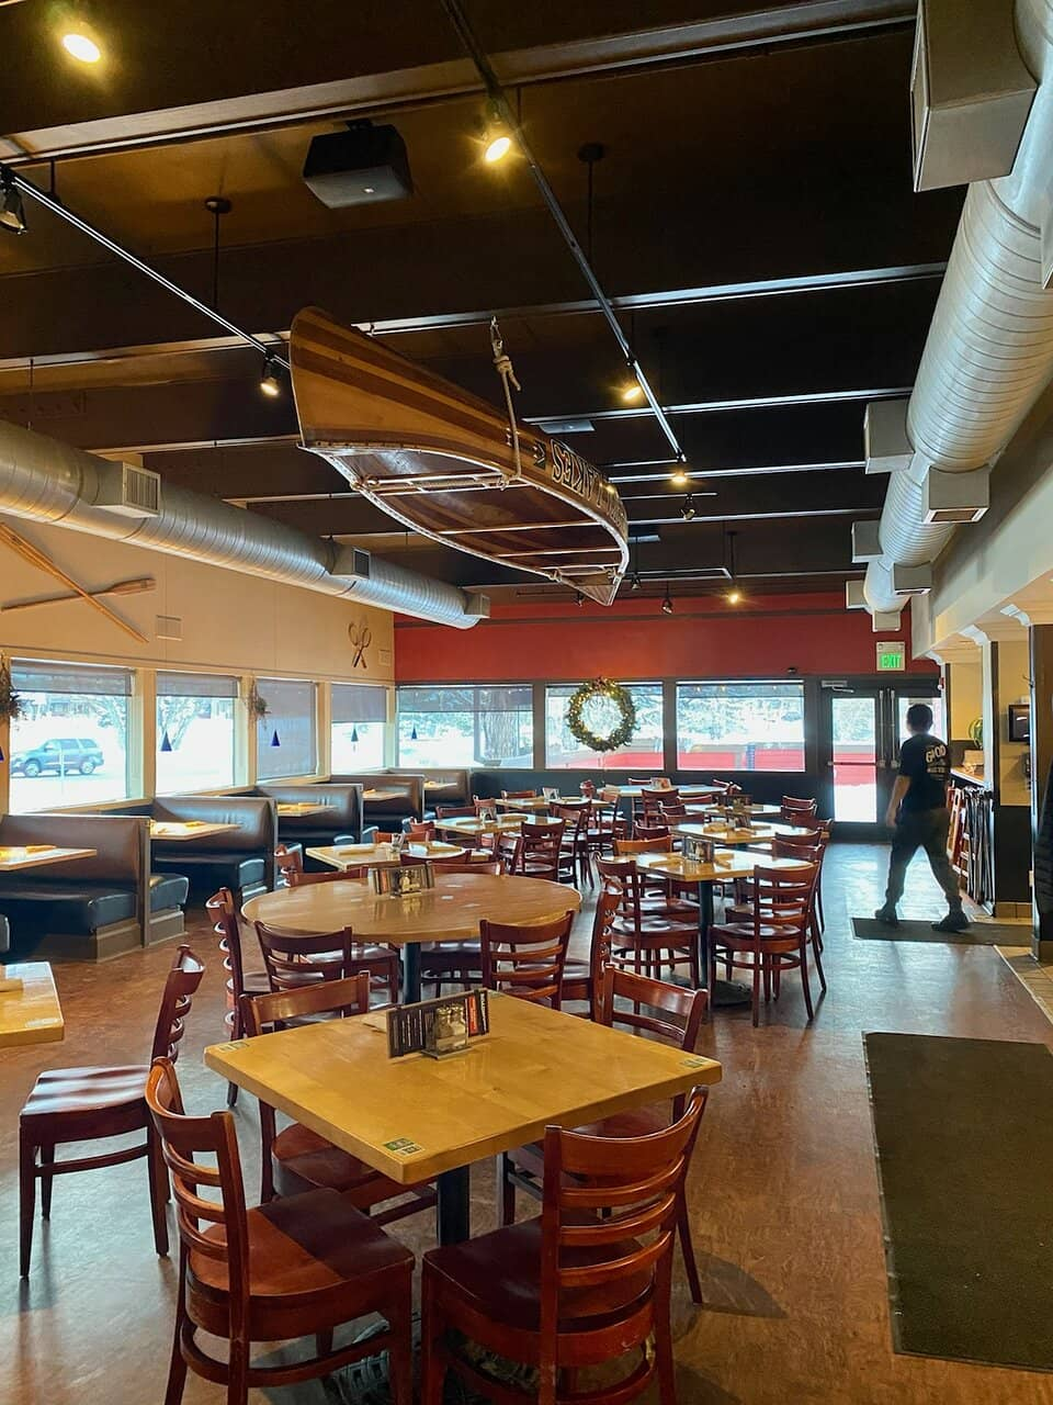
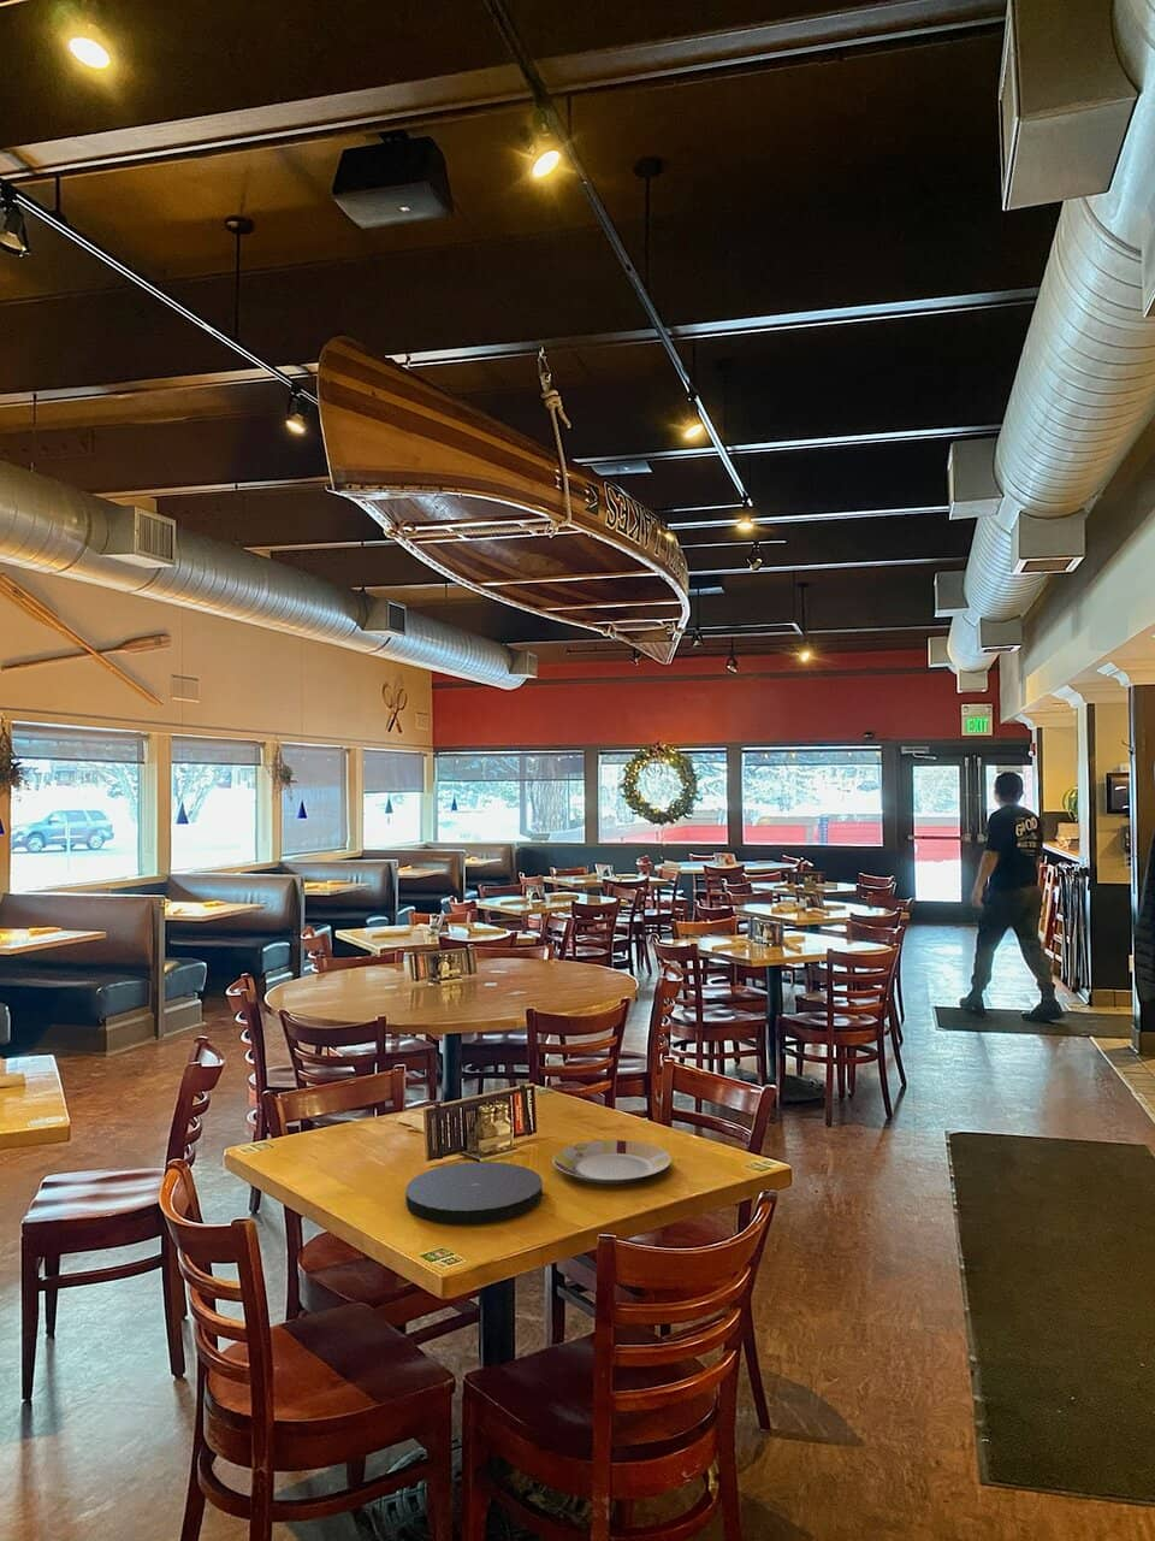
+ plate (474, 1190)
+ plate (611, 1162)
